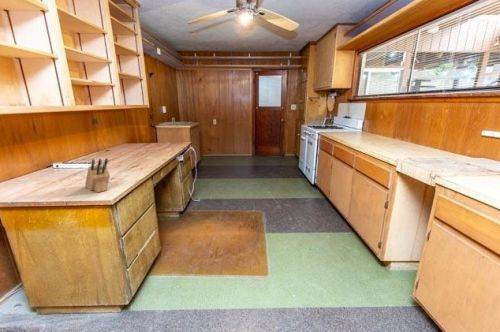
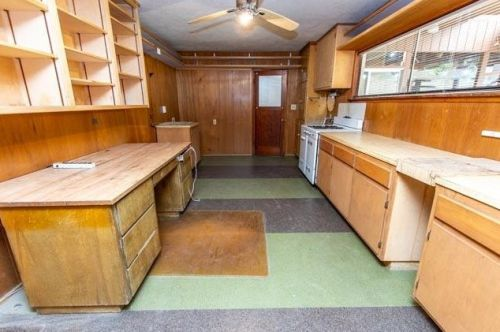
- knife block (96, 172)
